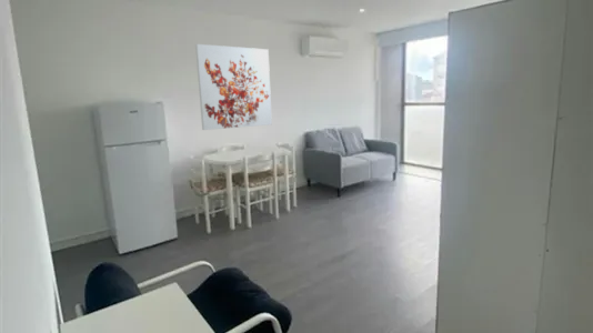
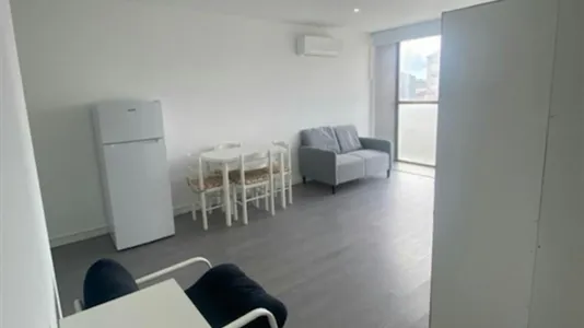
- wall art (237, 88)
